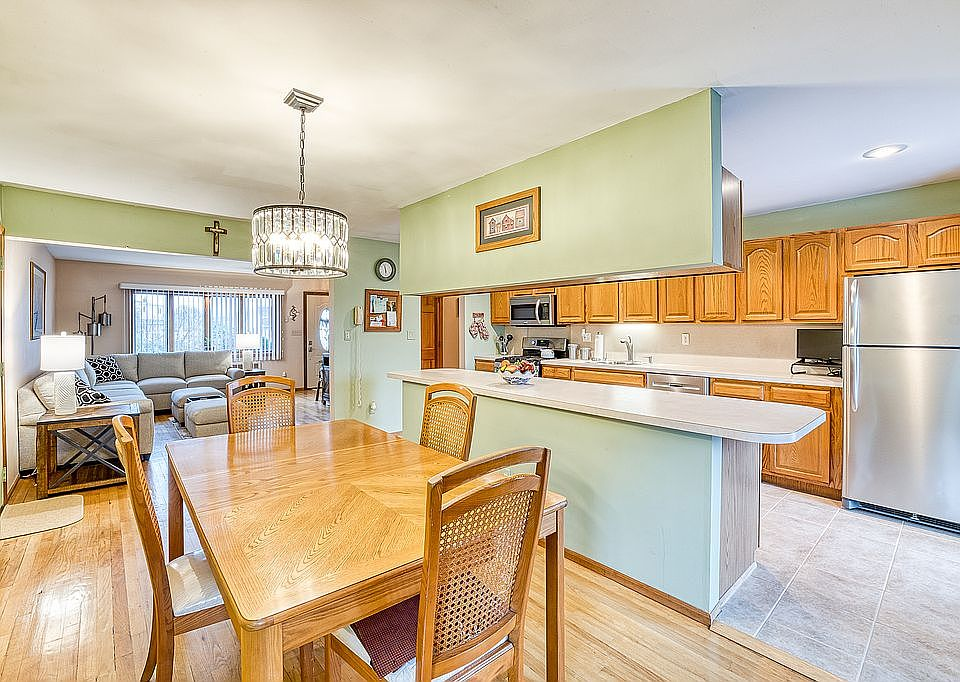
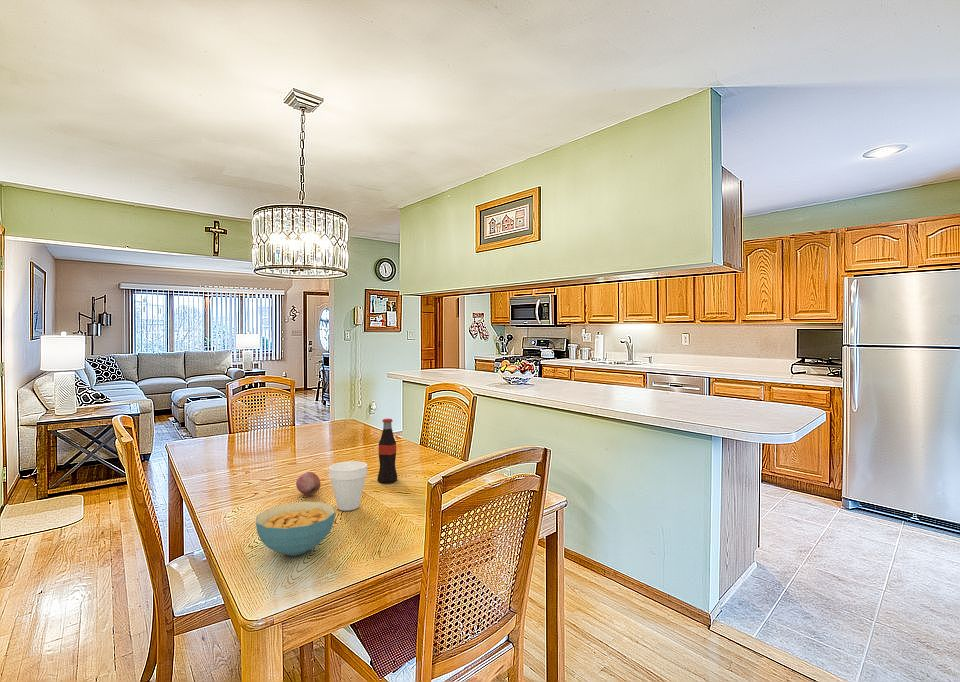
+ cereal bowl (296, 532)
+ fruit (308, 483)
+ bottle (387, 449)
+ cup (348, 486)
